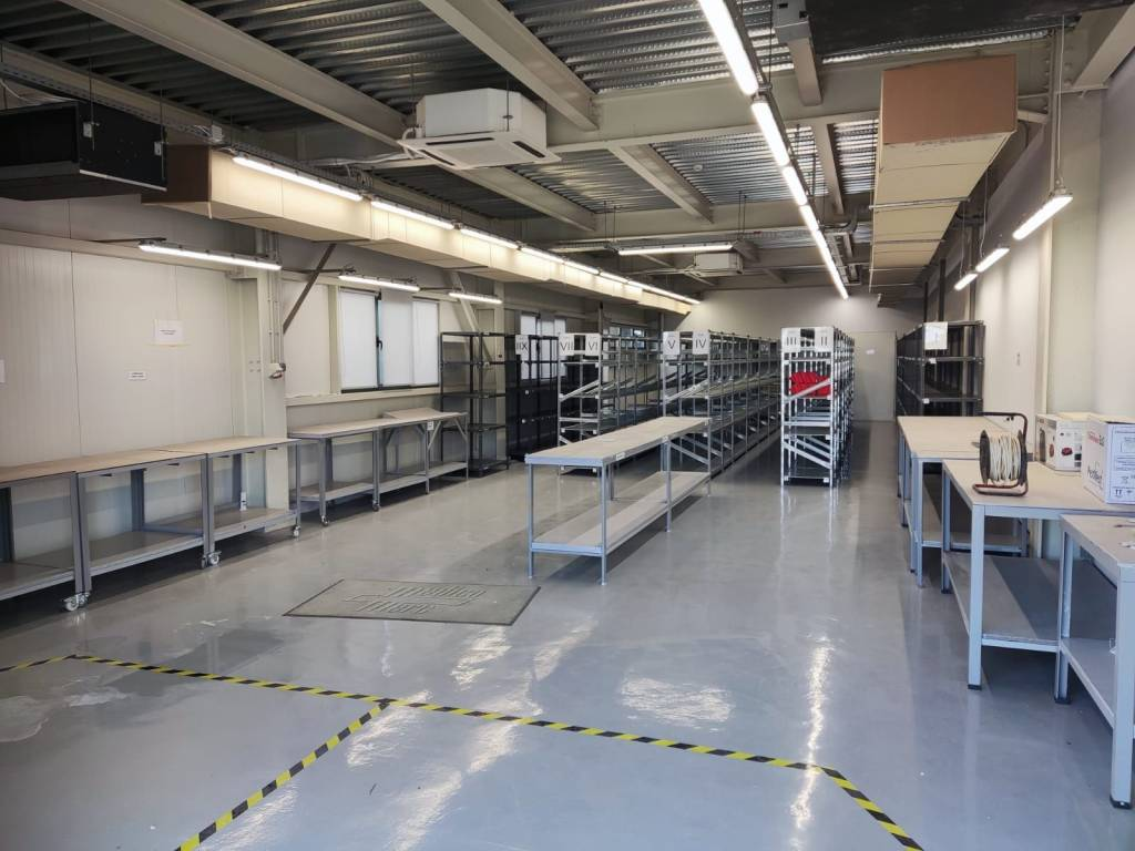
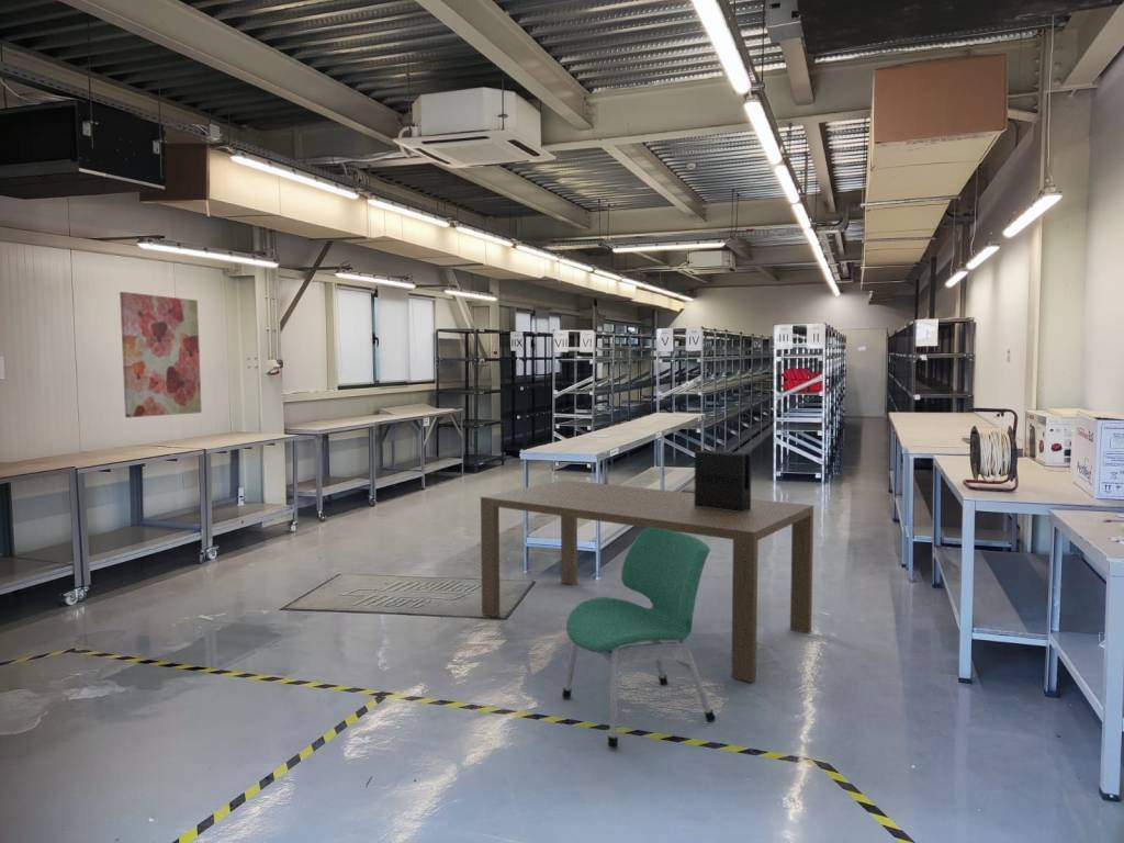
+ wall art (162, 356)
+ chair (633, 627)
+ dining table (645, 527)
+ file holder (721, 480)
